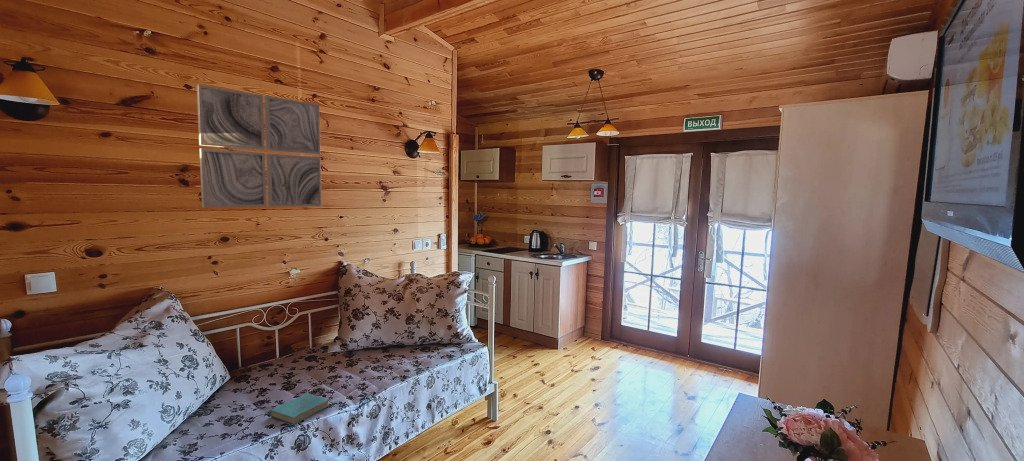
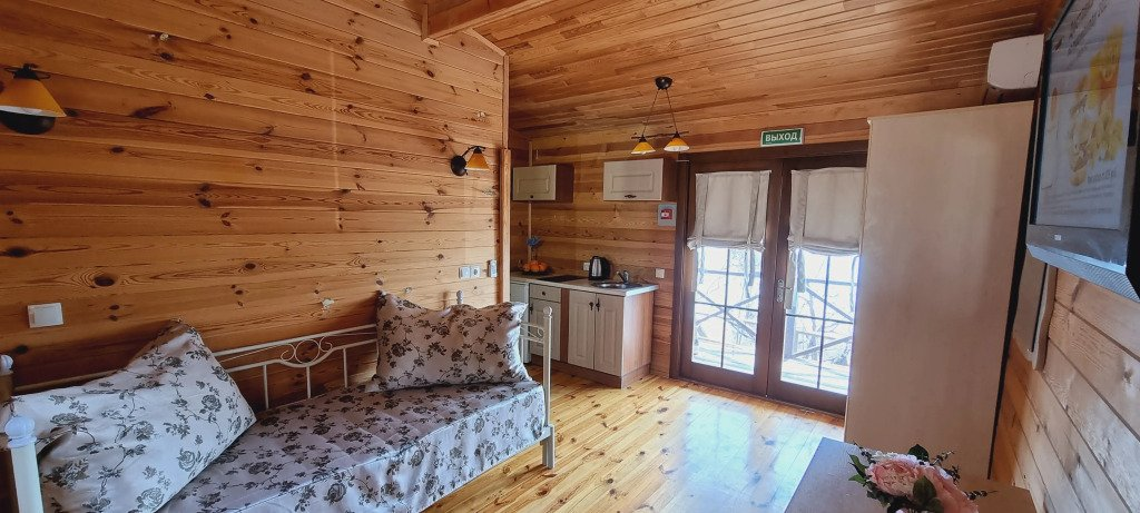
- book (300, 407)
- wall art (266, 150)
